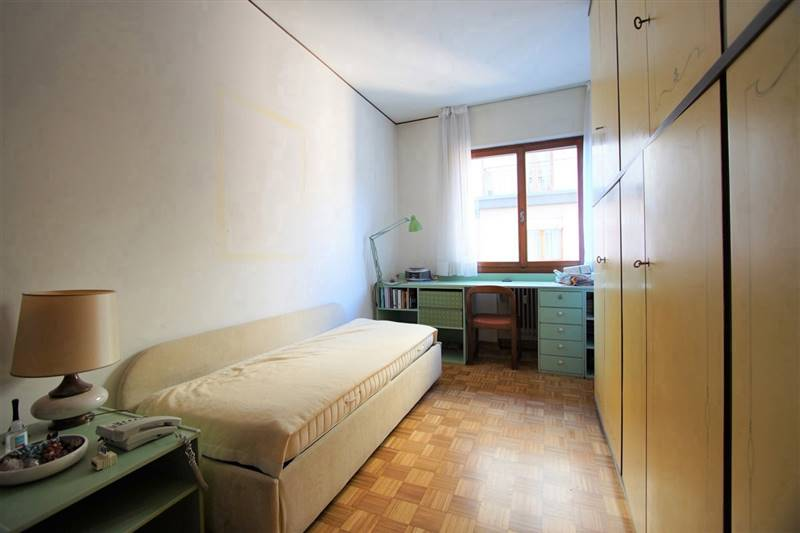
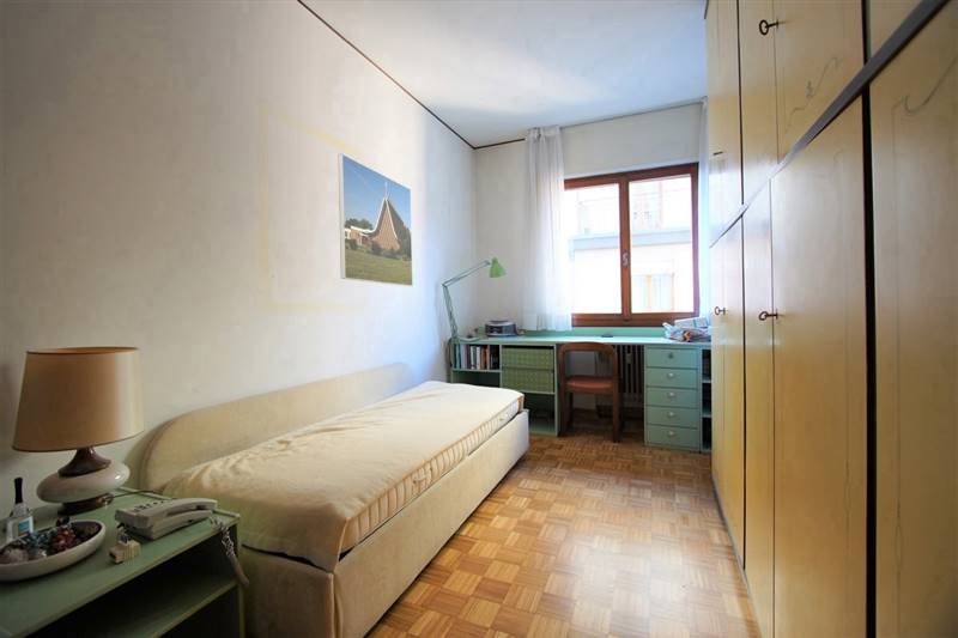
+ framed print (380, 227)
